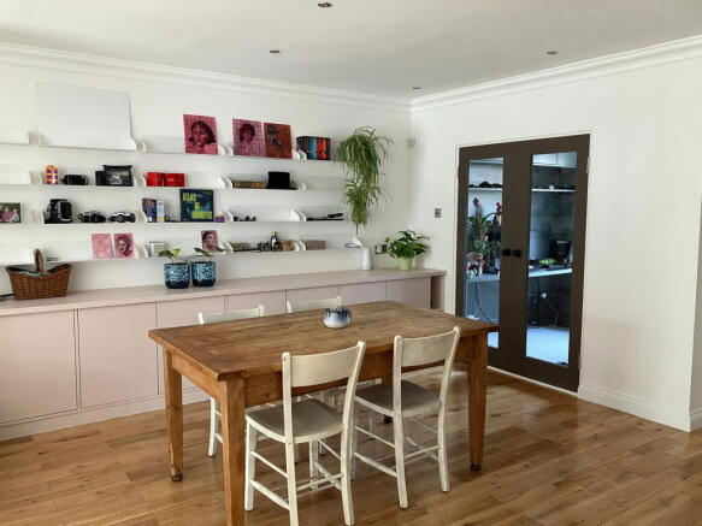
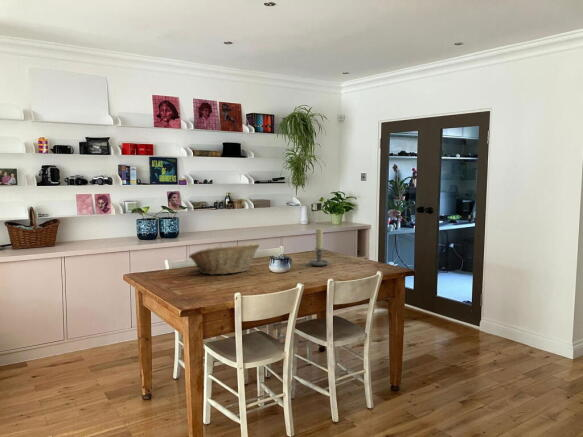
+ candle holder (317, 246)
+ fruit basket (225, 256)
